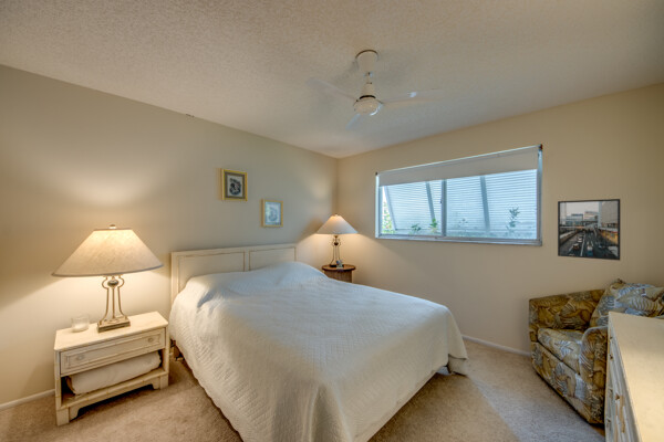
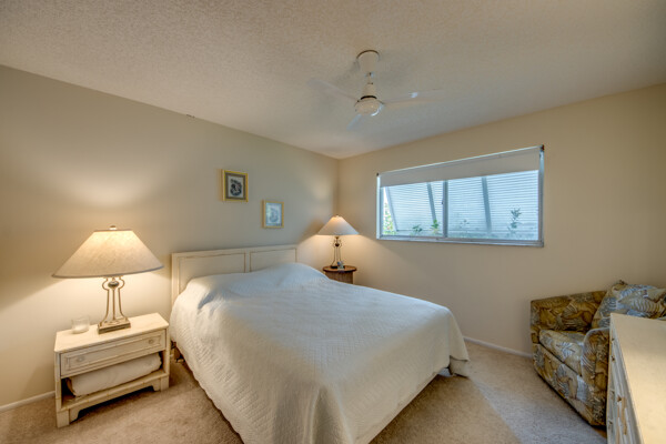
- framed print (587, 229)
